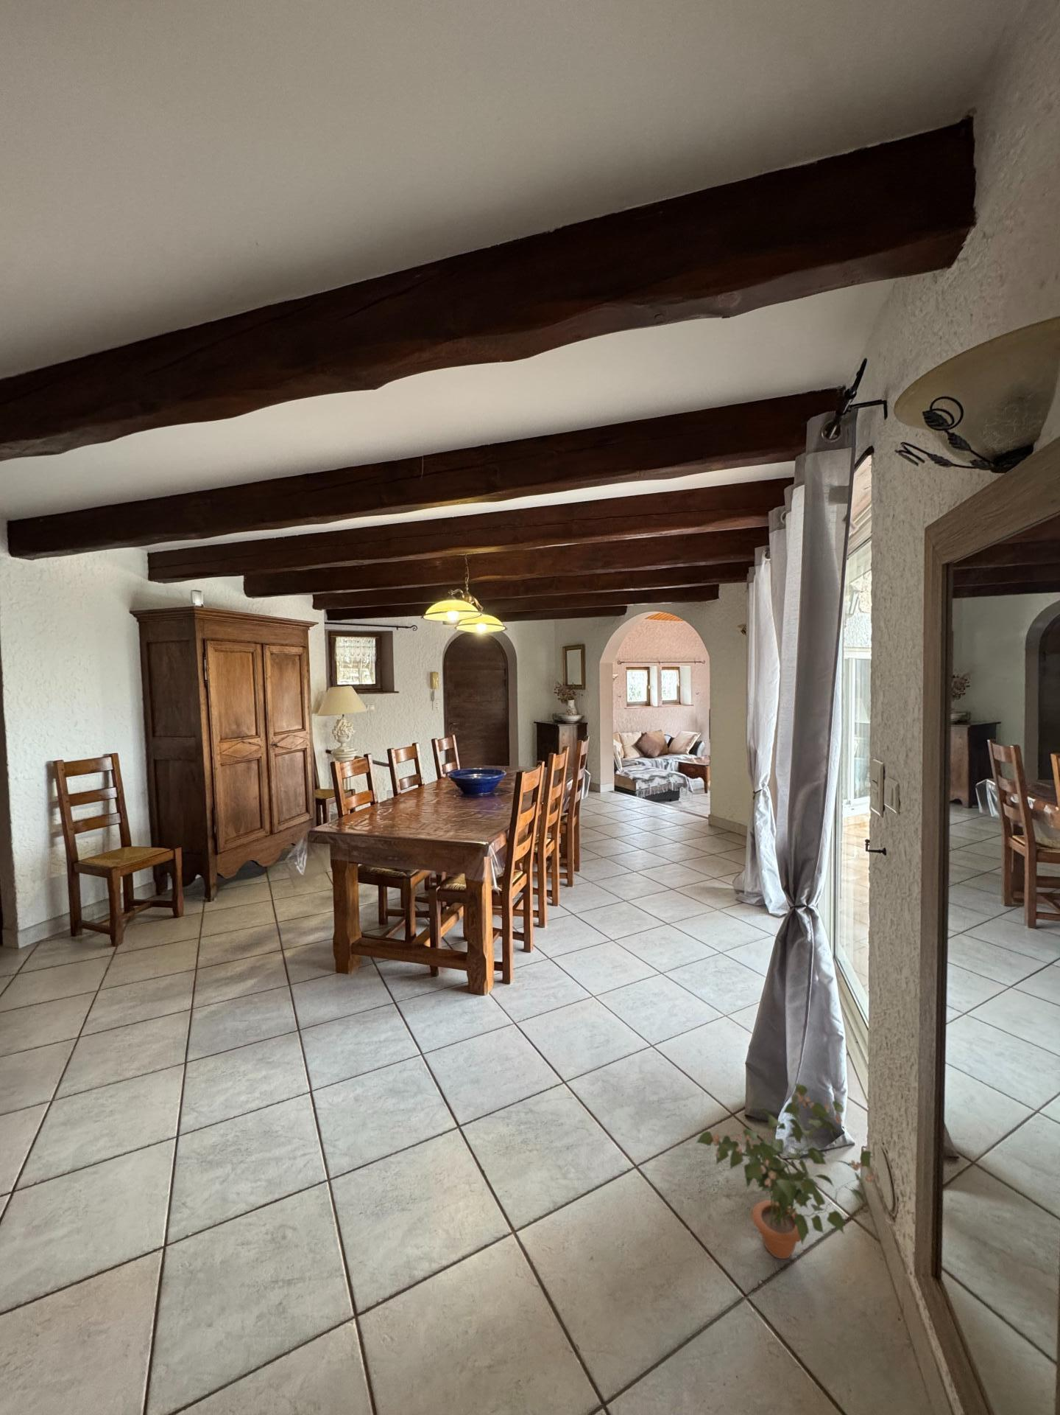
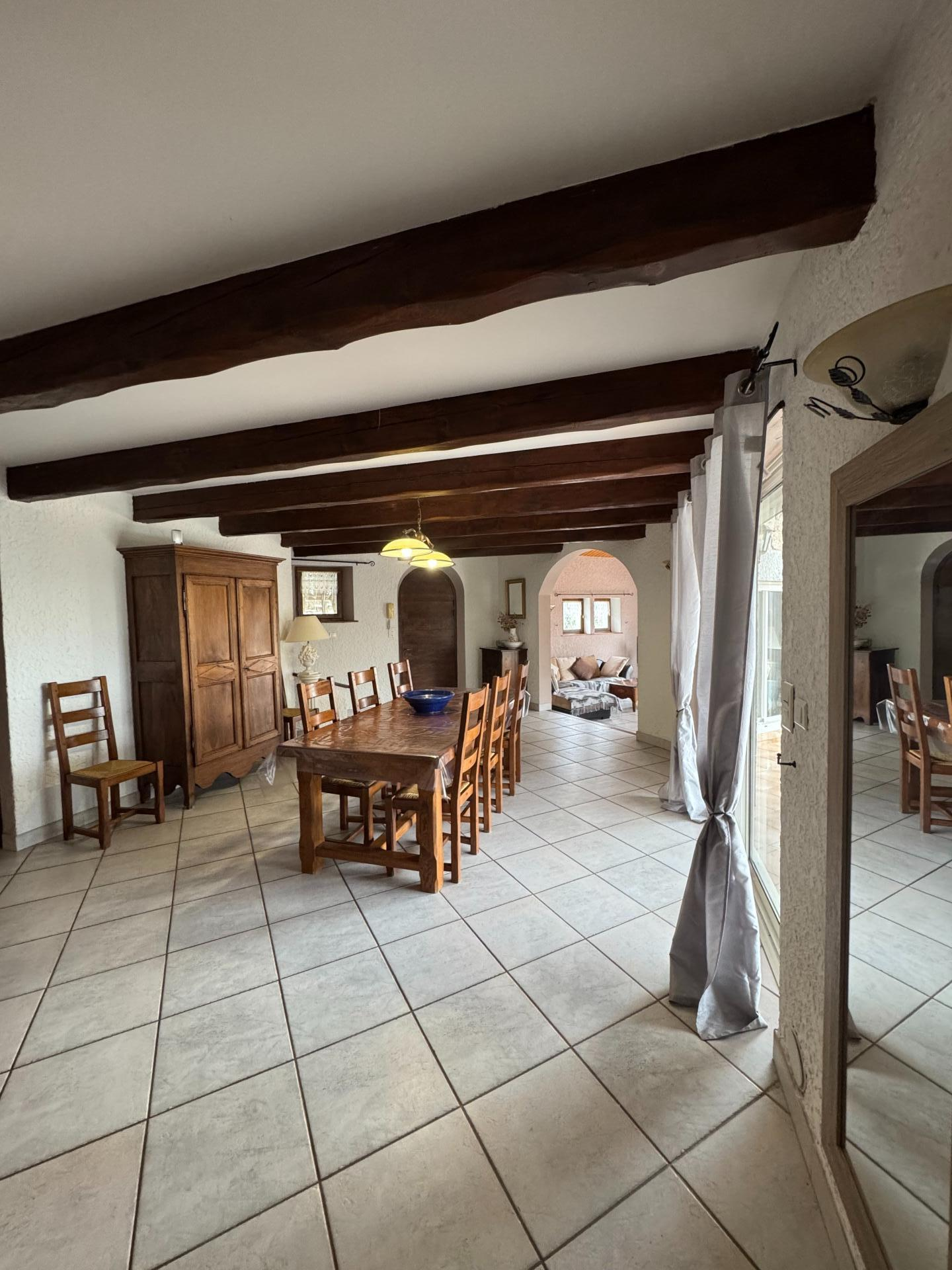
- potted plant (779, 1172)
